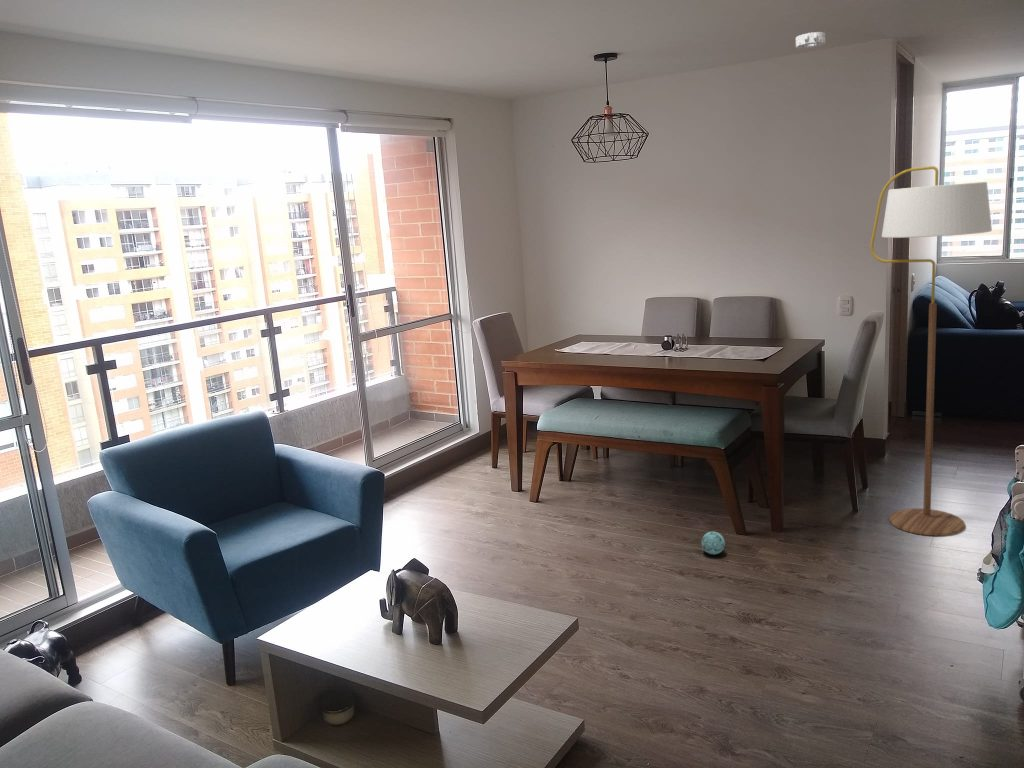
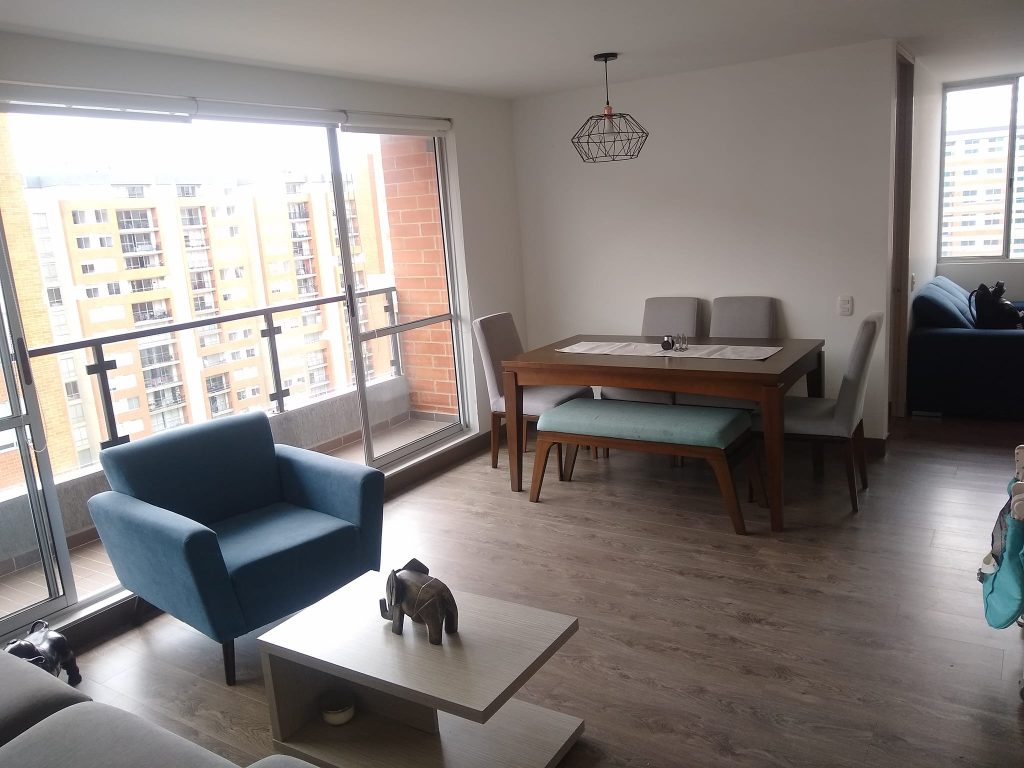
- floor lamp (928, 351)
- ball (713, 543)
- smoke detector (810, 39)
